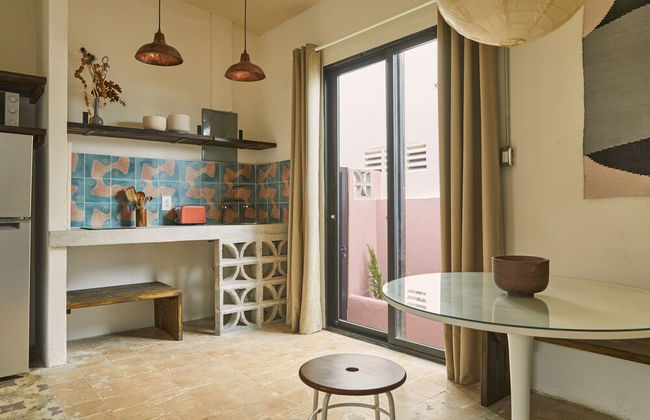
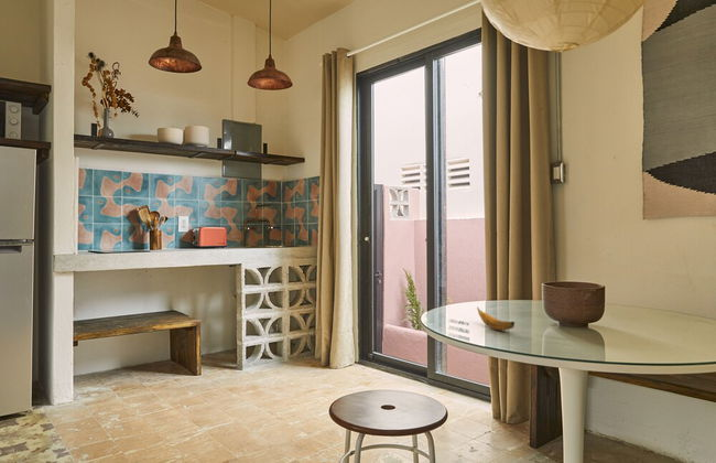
+ banana (495, 319)
